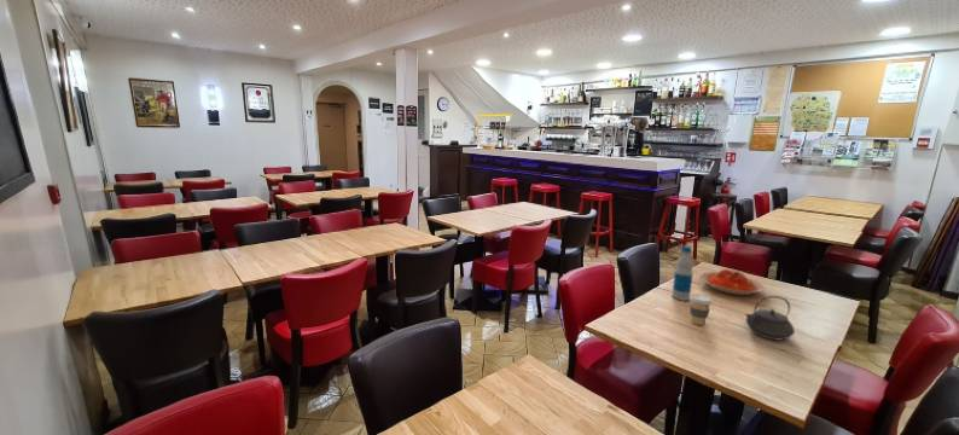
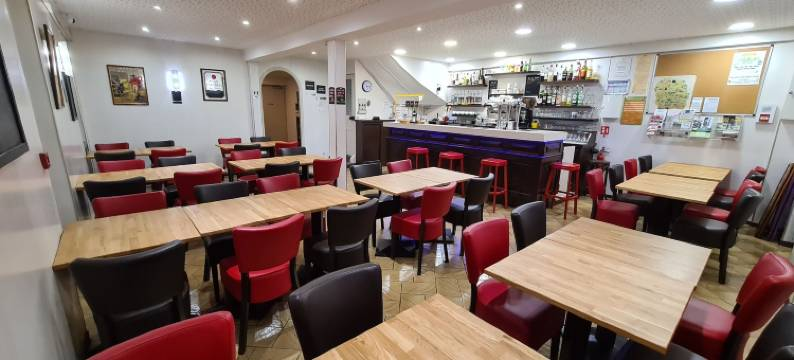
- teapot (768, 314)
- plate (731, 278)
- coffee cup (699, 309)
- bottle (684, 272)
